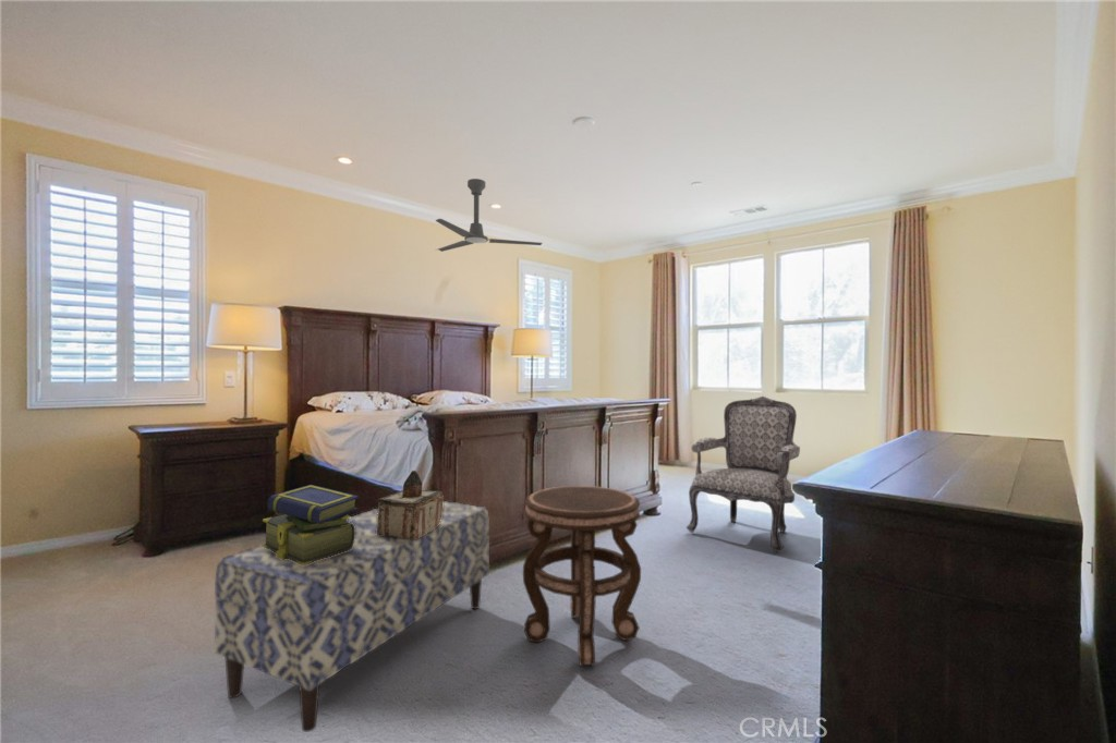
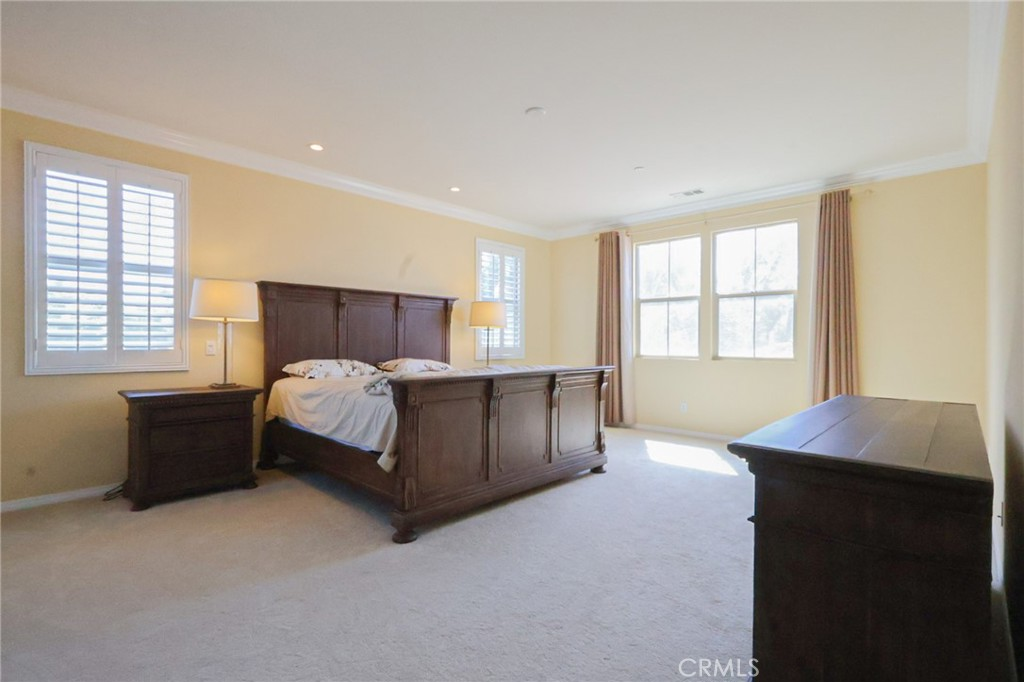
- ceiling fan (478, 211)
- bench (374, 586)
- armchair (748, 464)
- decorative box (411, 500)
- side table (581, 568)
- stack of books (313, 520)
